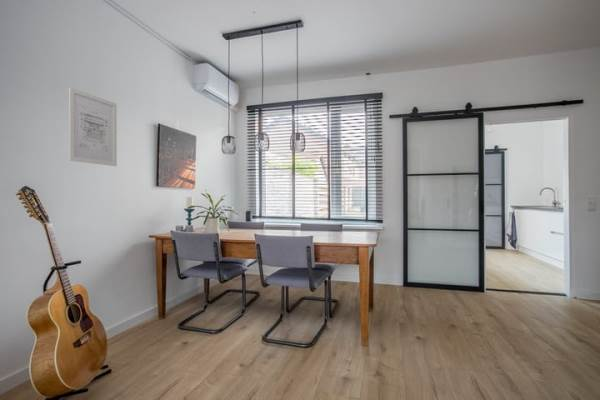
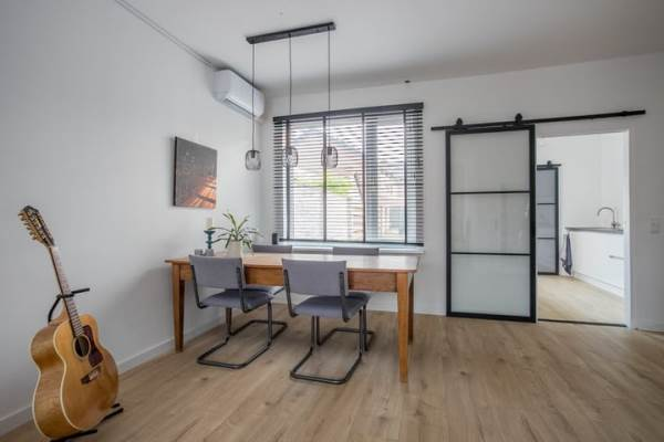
- wall art (94, 129)
